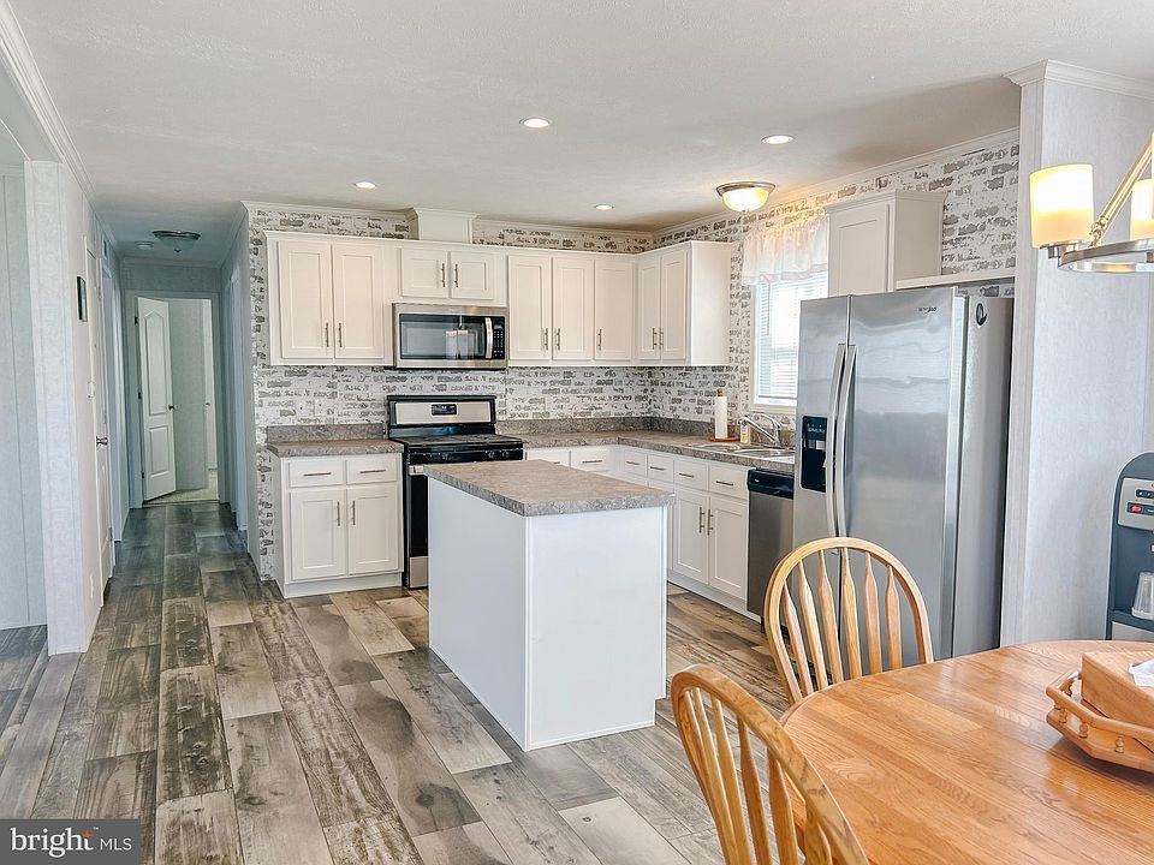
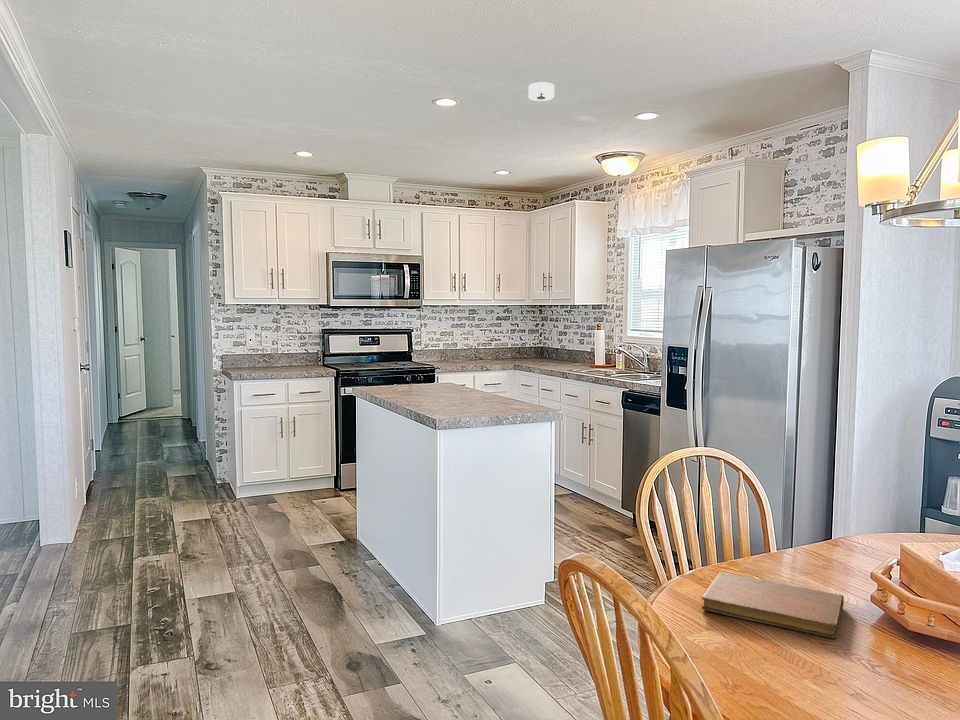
+ smoke detector (541, 92)
+ notebook (772, 601)
